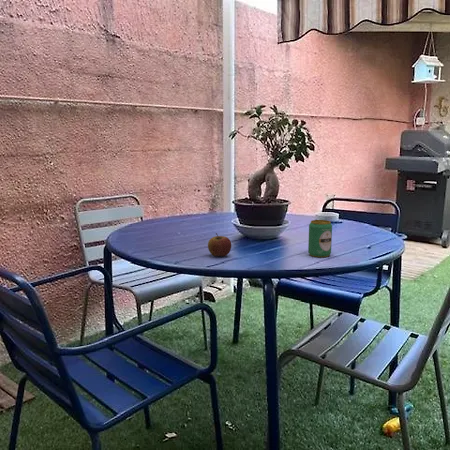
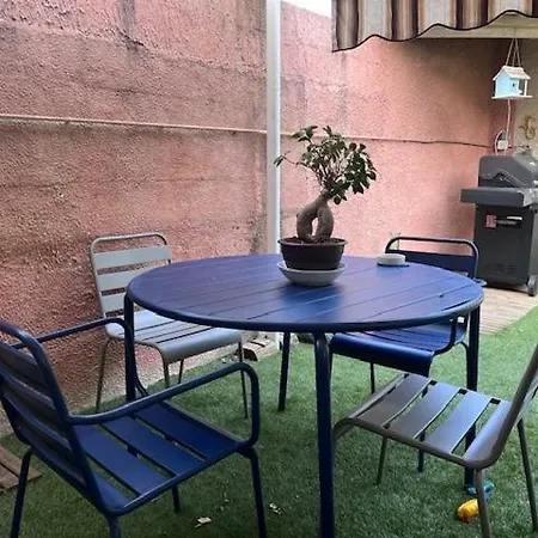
- apple (219, 244)
- beverage can (320, 238)
